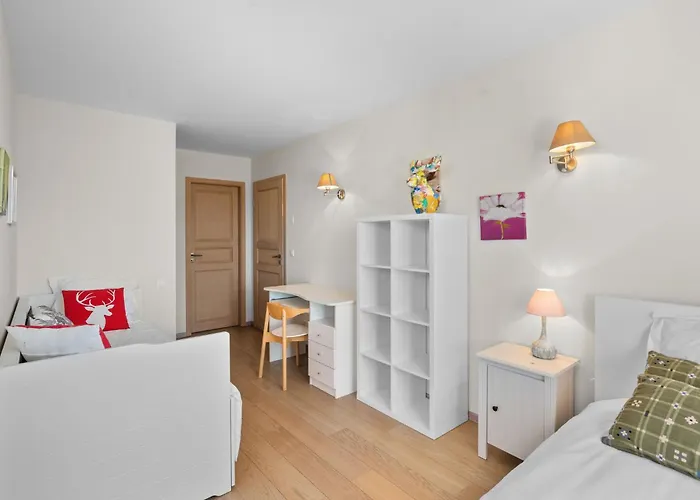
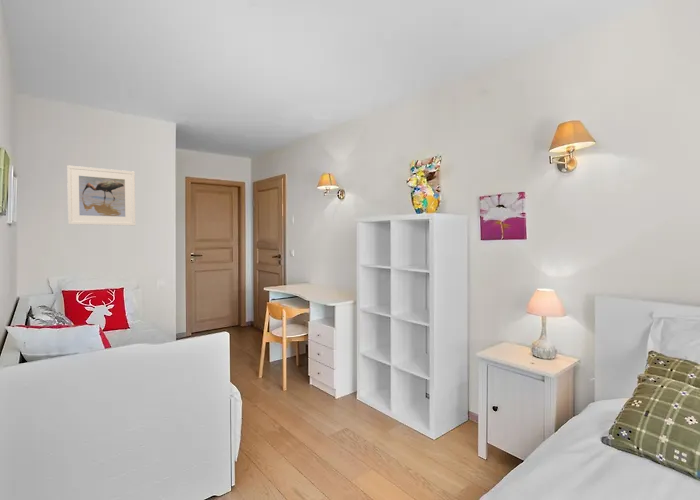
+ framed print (102, 196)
